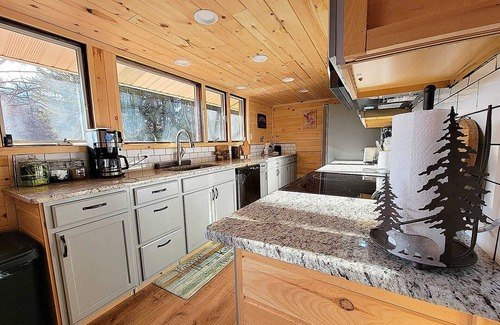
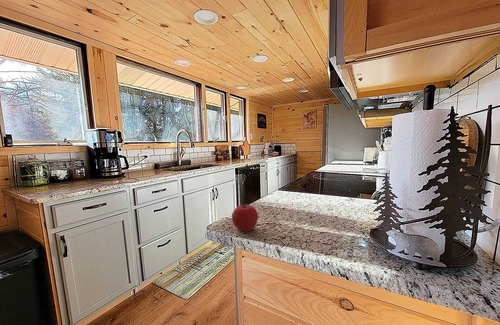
+ apple (245, 216)
